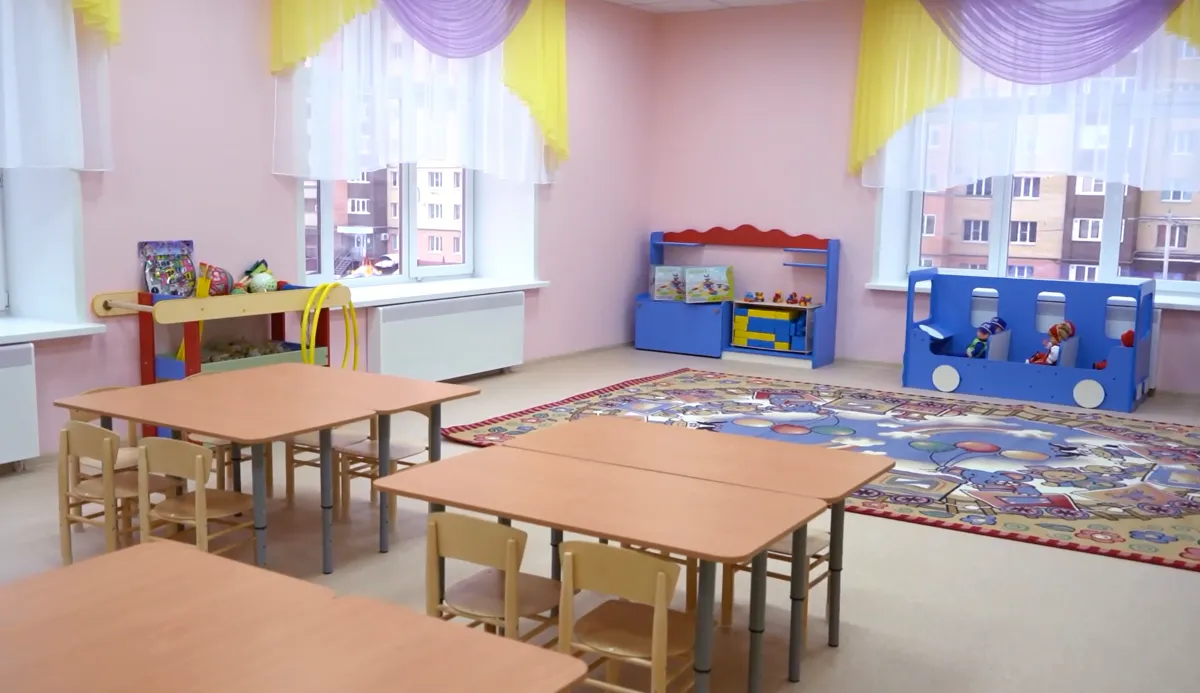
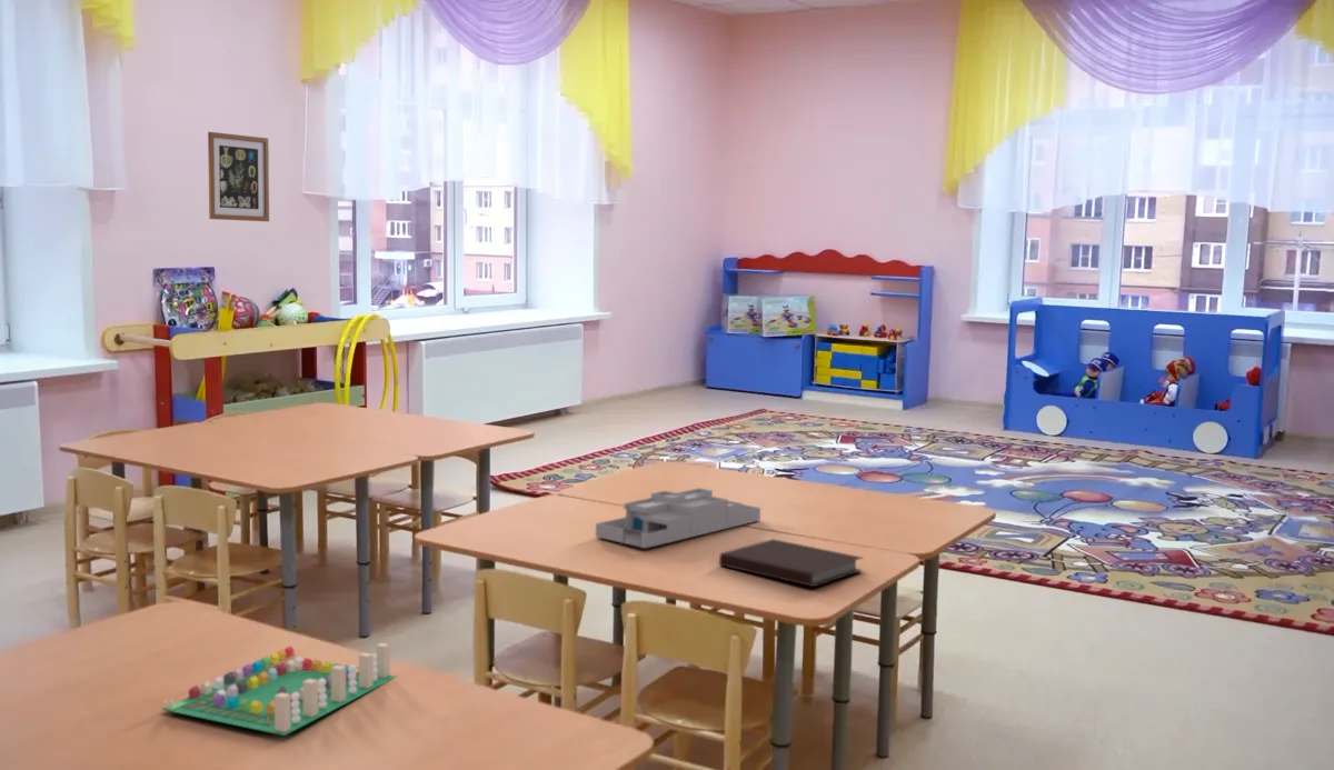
+ board game (287, 674)
+ notebook (790, 561)
+ wall art (239, 178)
+ desk organizer (680, 511)
